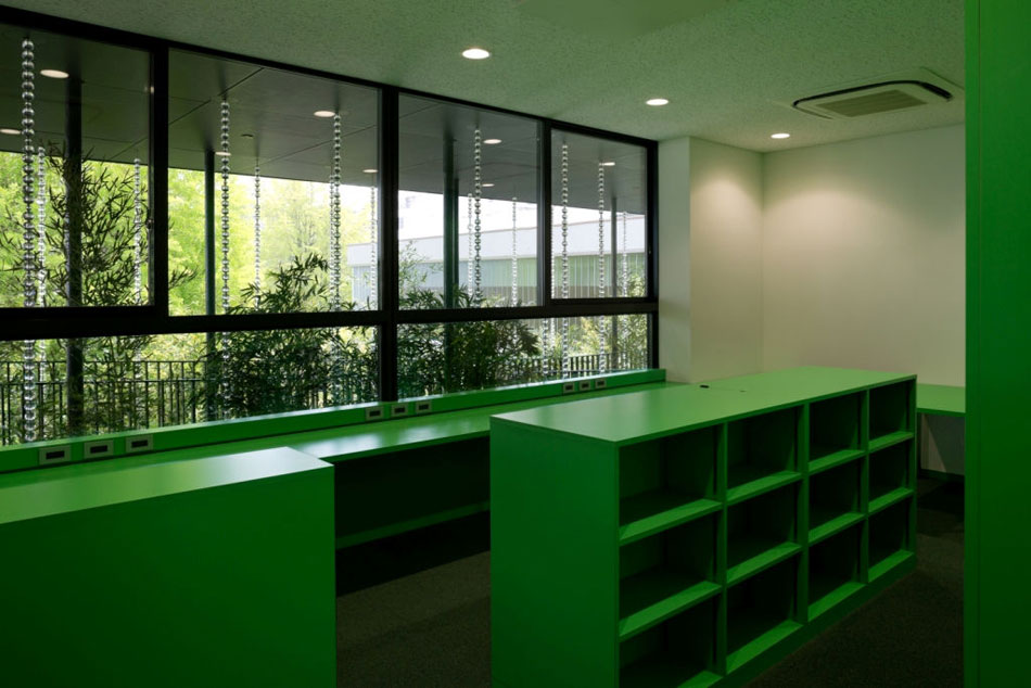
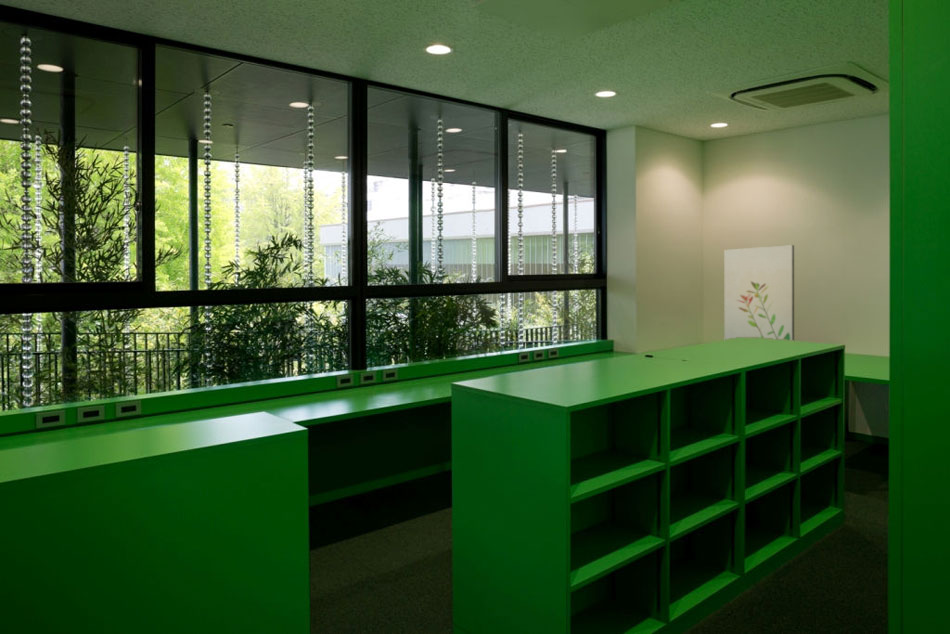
+ wall art (758, 299)
